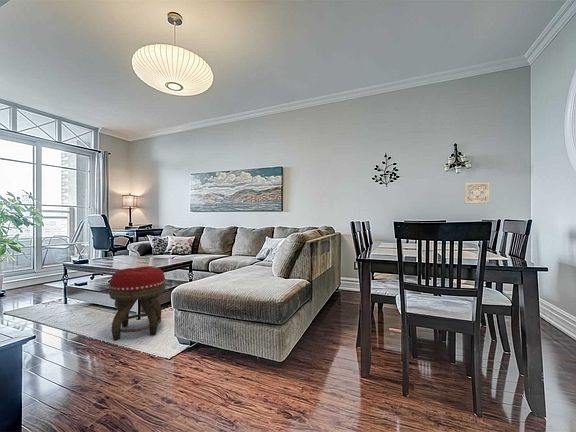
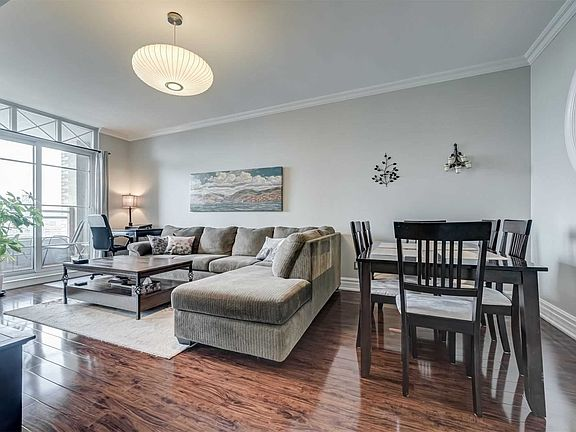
- wall ornament (476, 193)
- footstool (138, 299)
